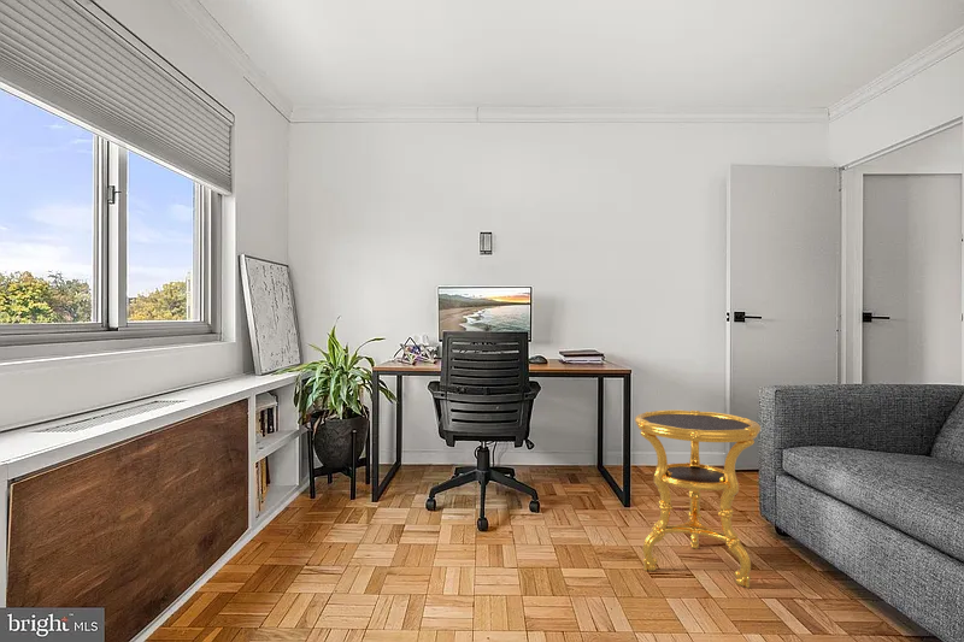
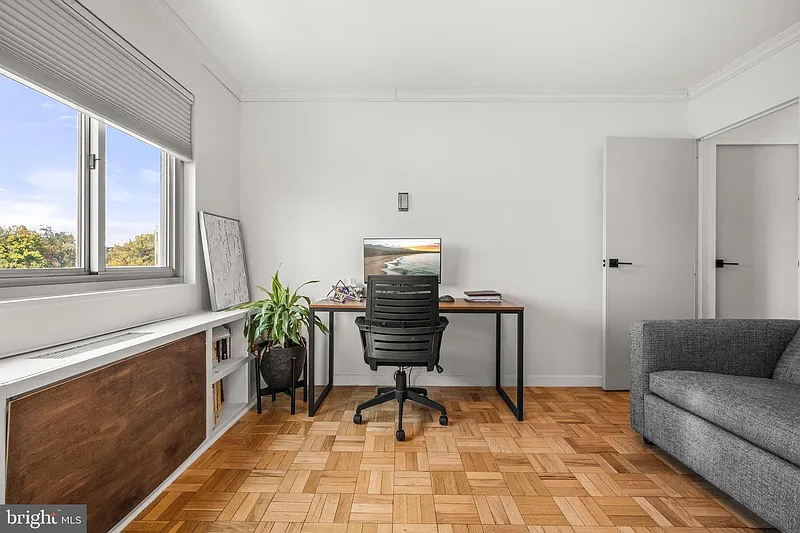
- side table (694, 491)
